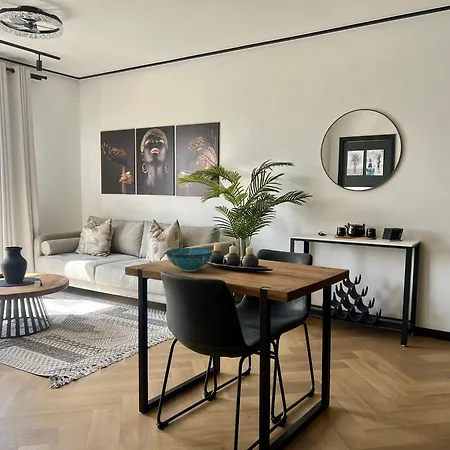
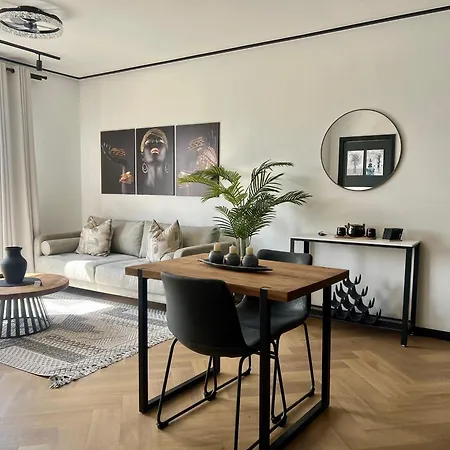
- decorative bowl (189, 260)
